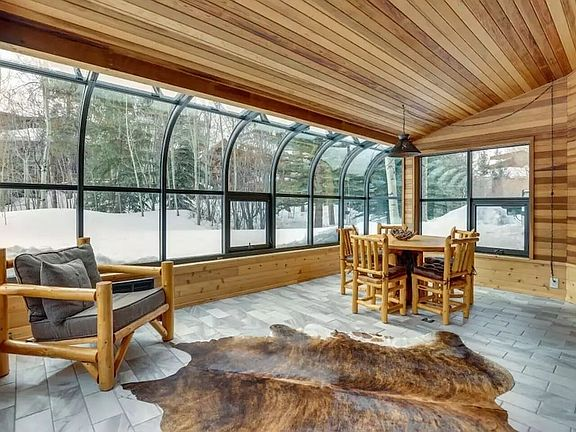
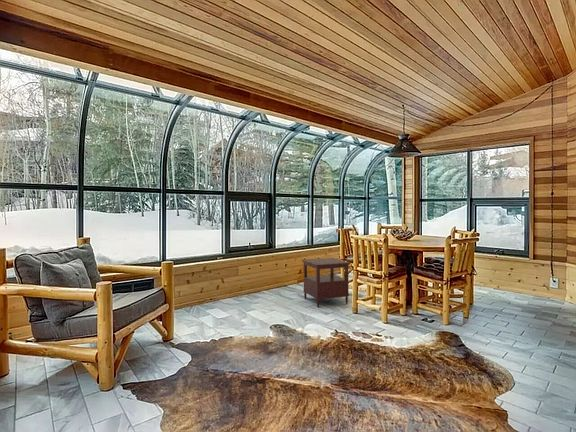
+ side table (325, 281)
